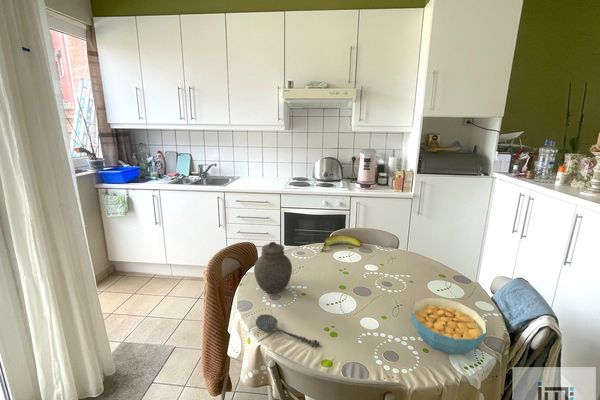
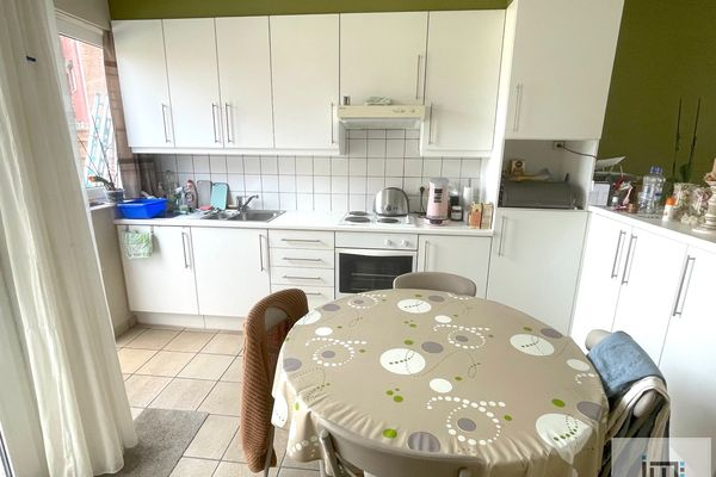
- banana (340, 242)
- spoon (286, 332)
- cereal bowl (445, 330)
- jar (273, 265)
